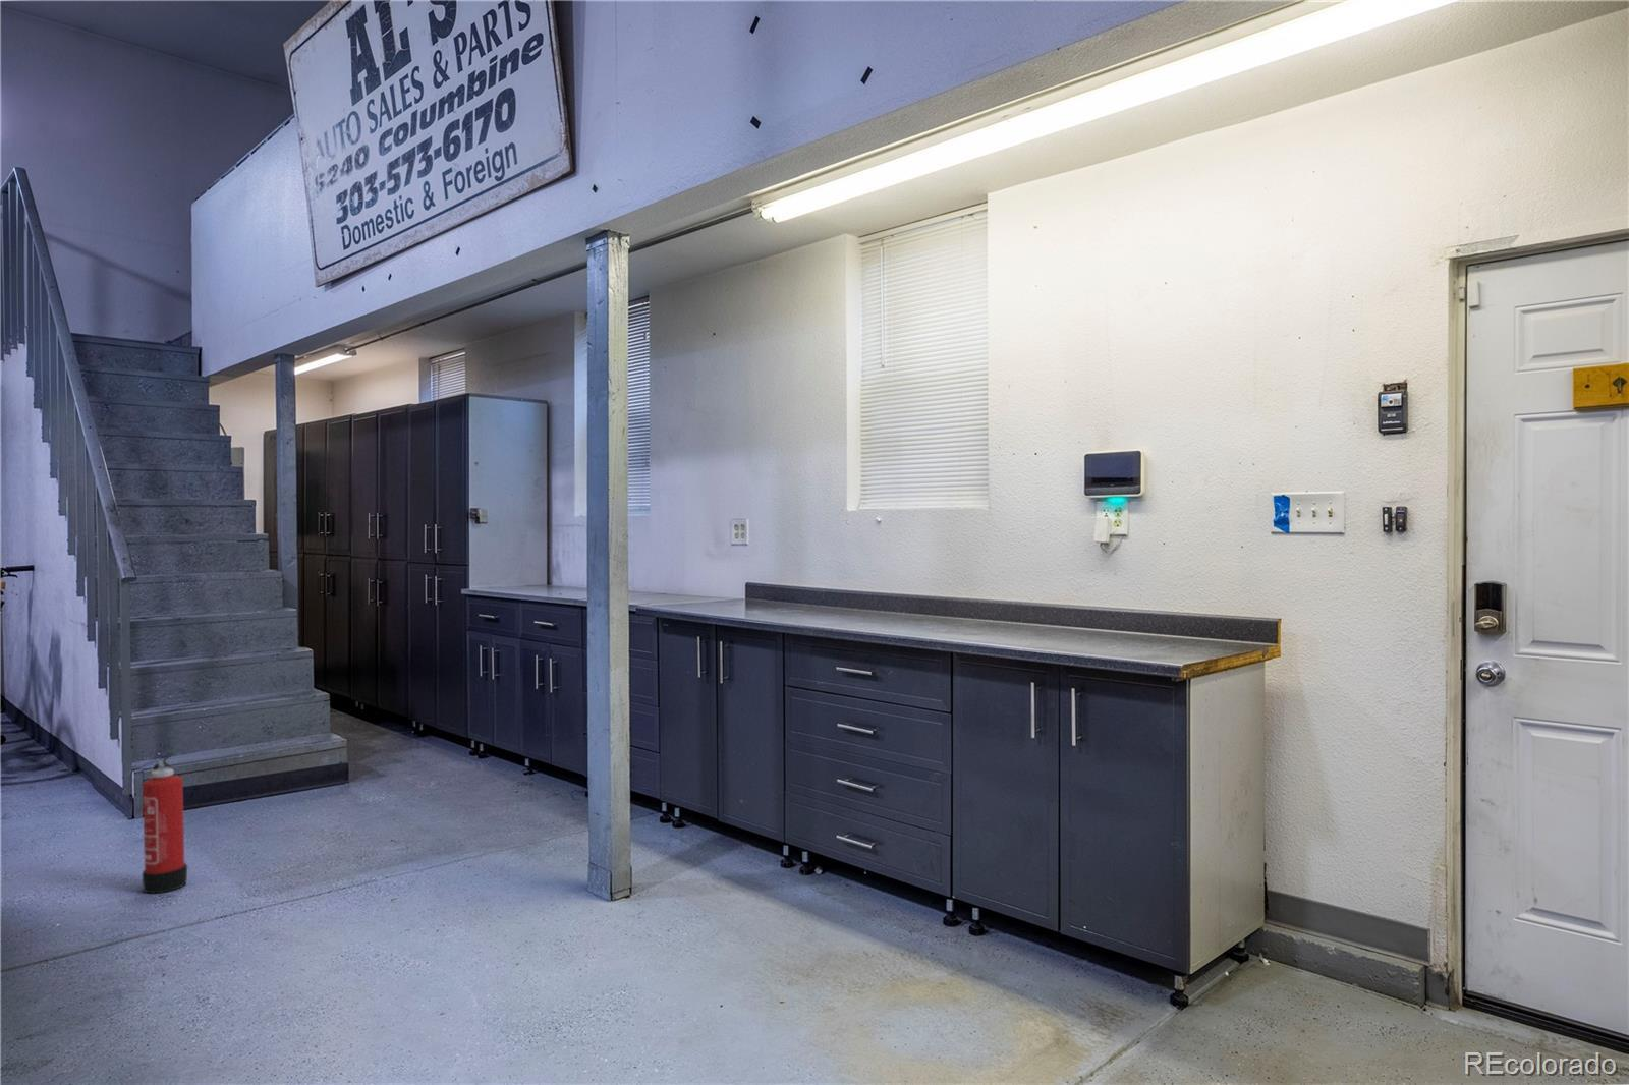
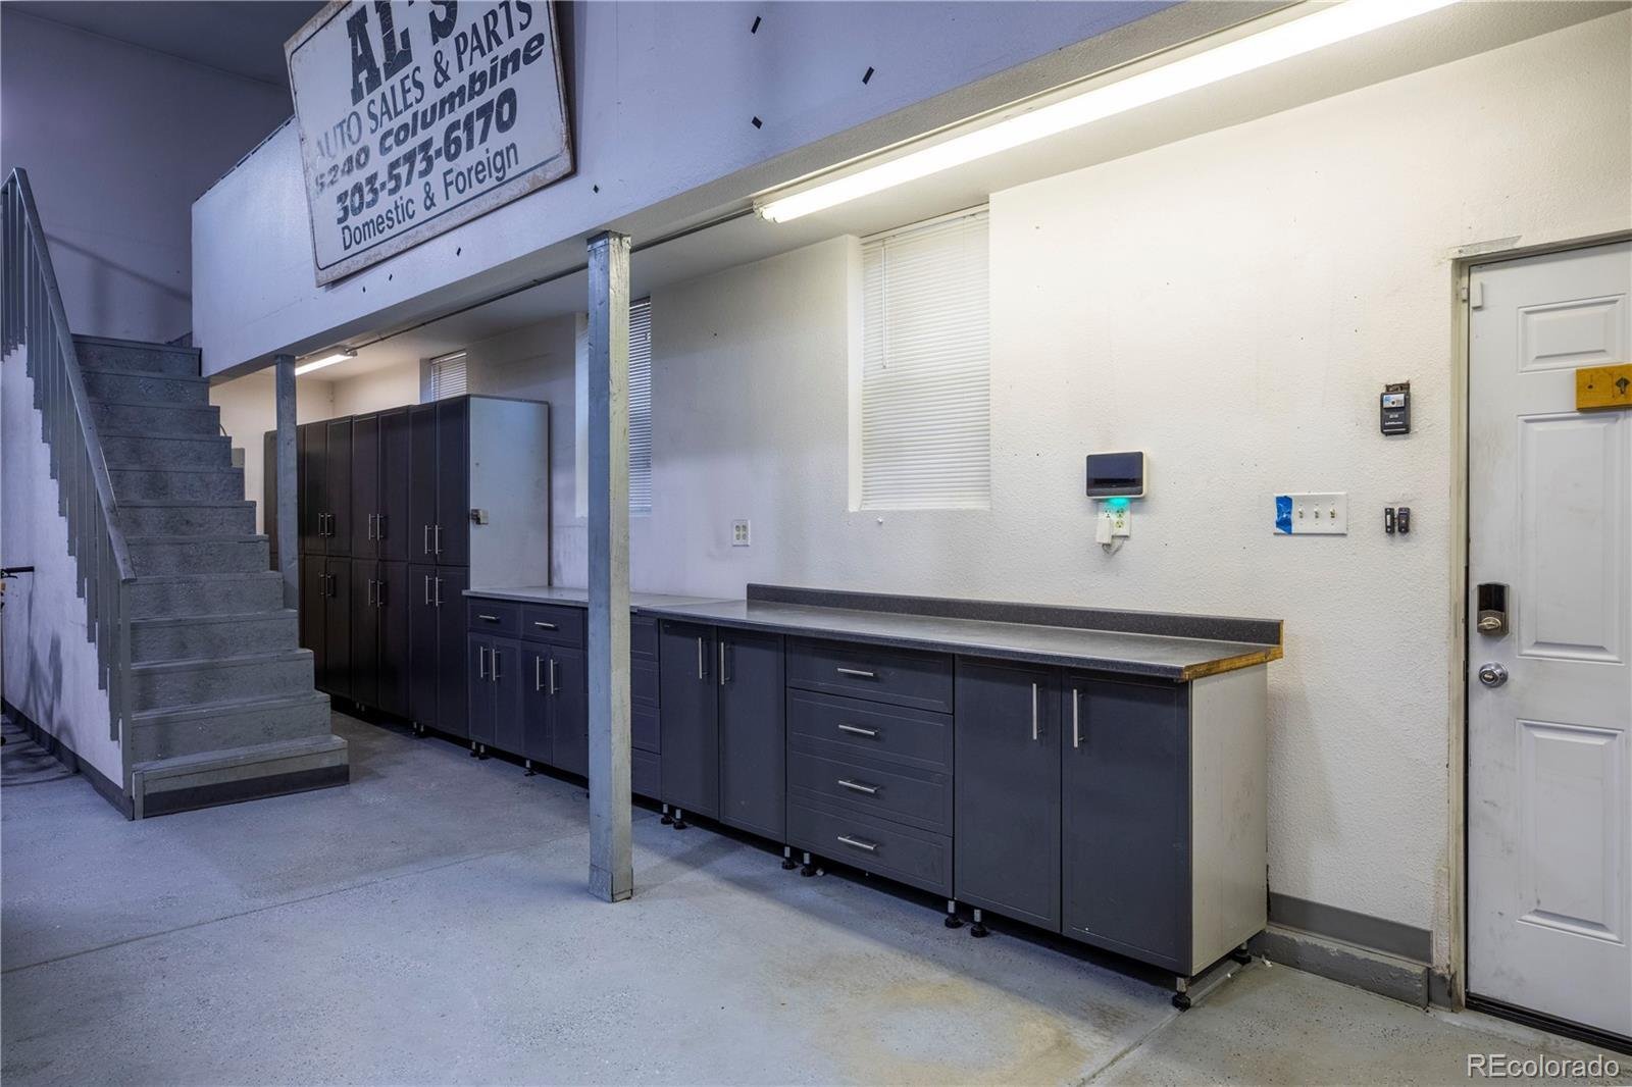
- fire extinguisher (160, 816)
